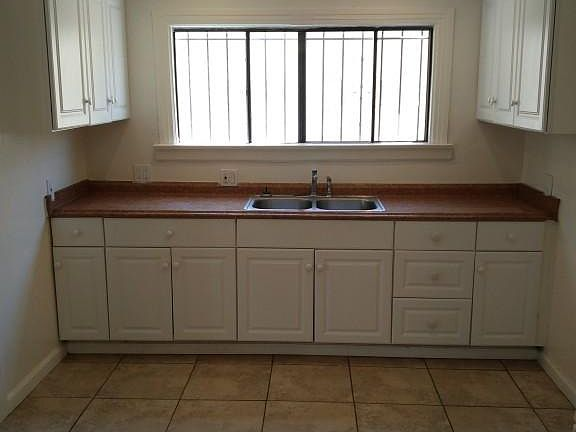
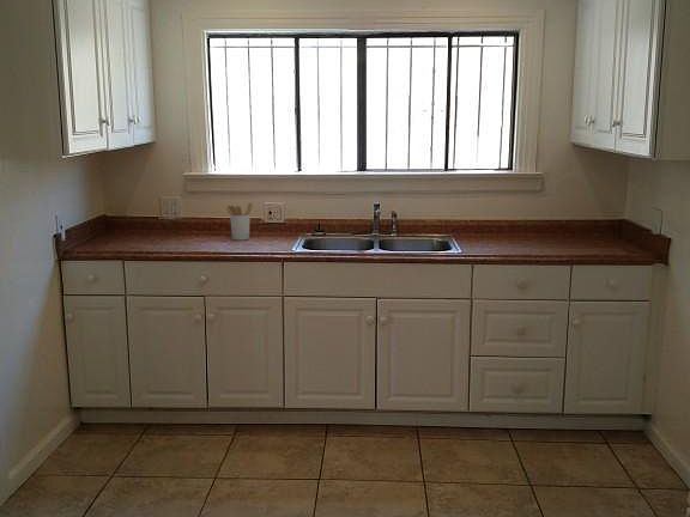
+ utensil holder (238, 220)
